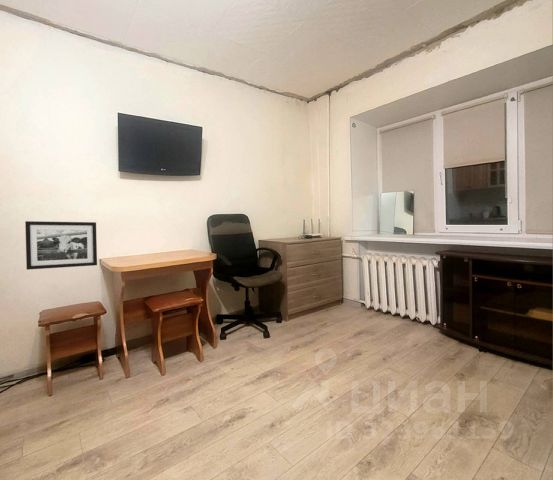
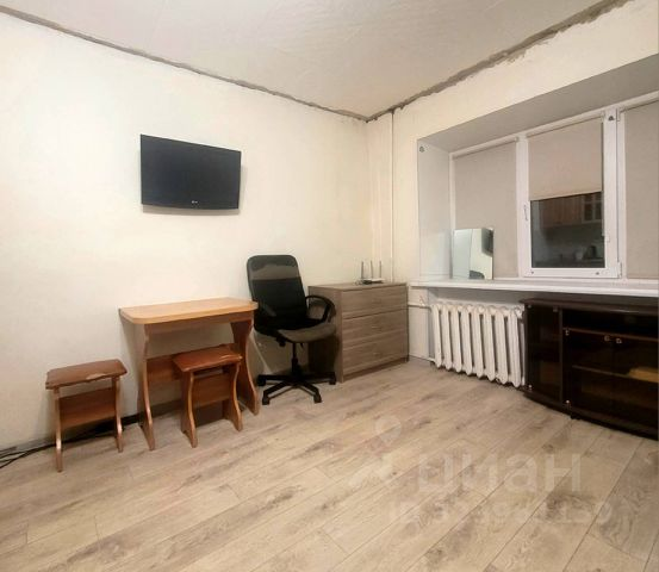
- picture frame (63, 244)
